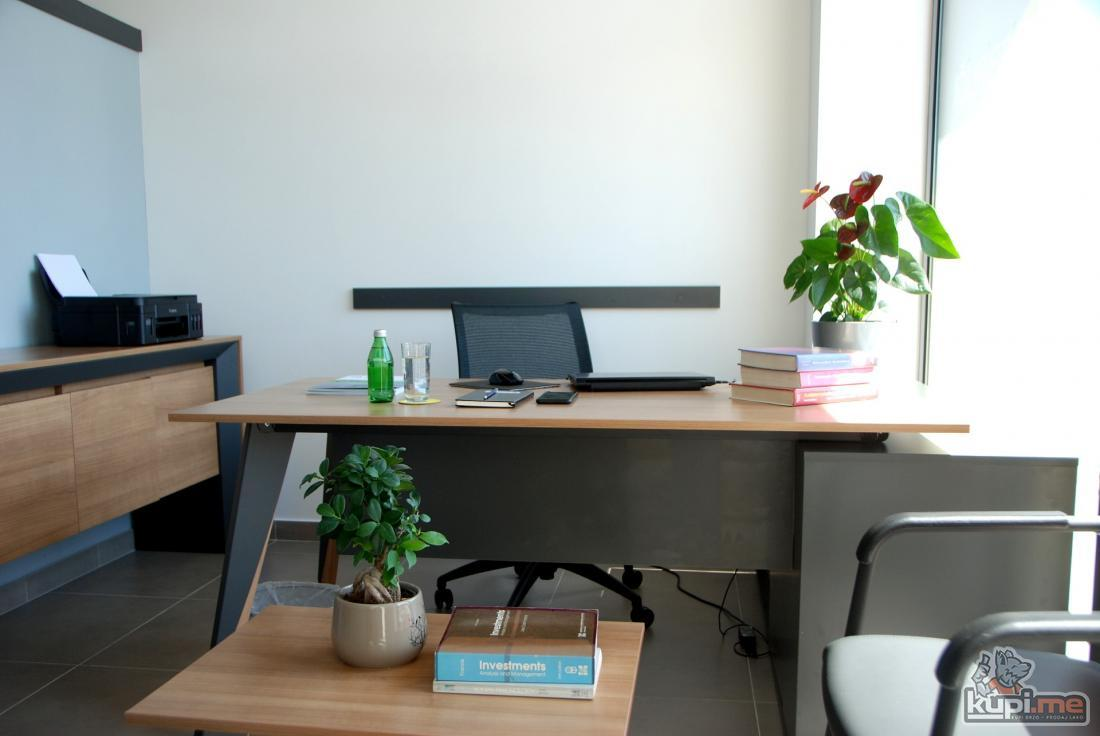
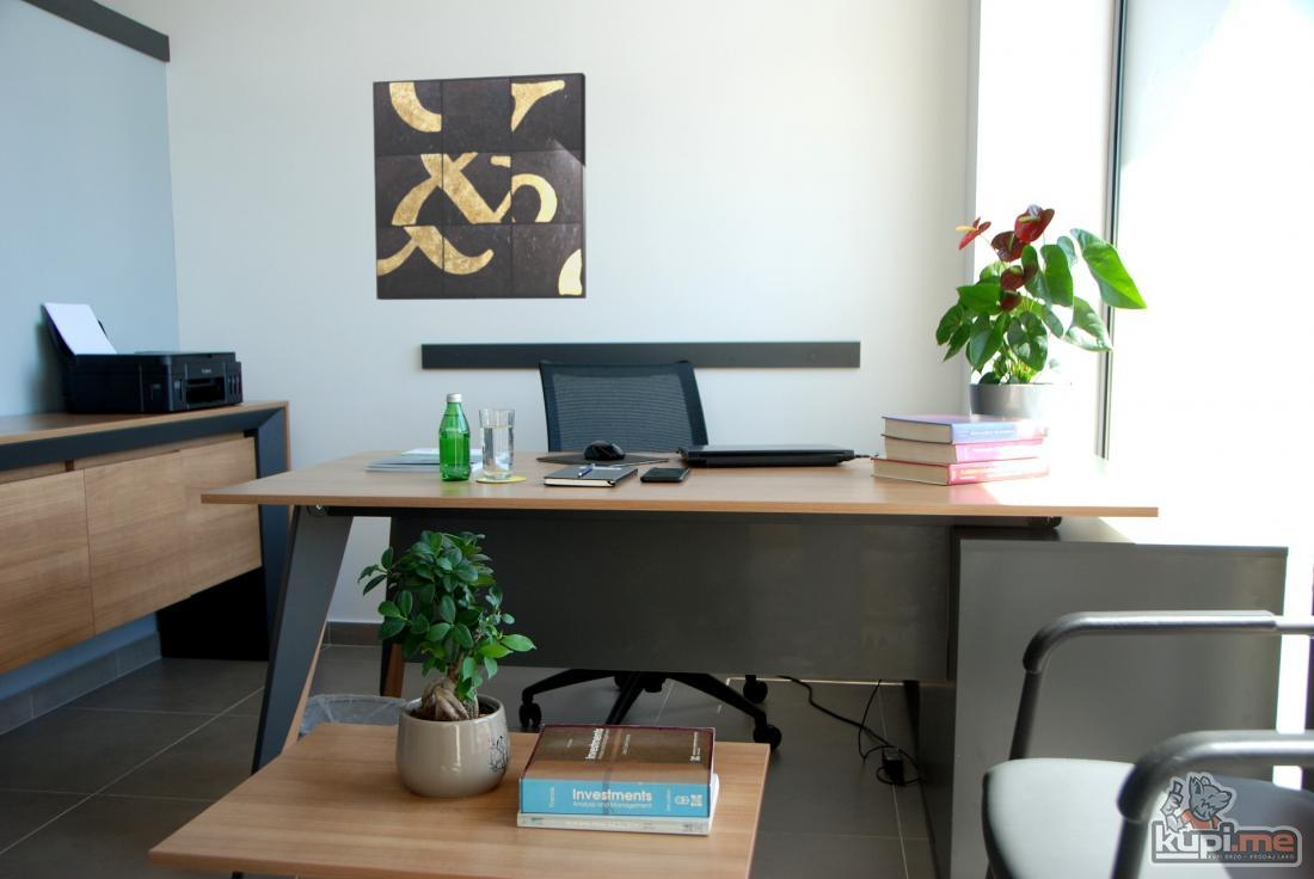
+ wall art (479, 189)
